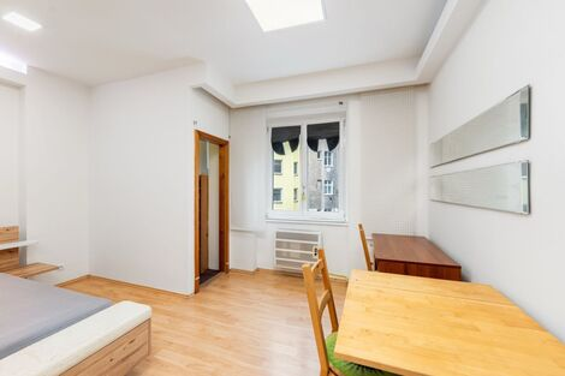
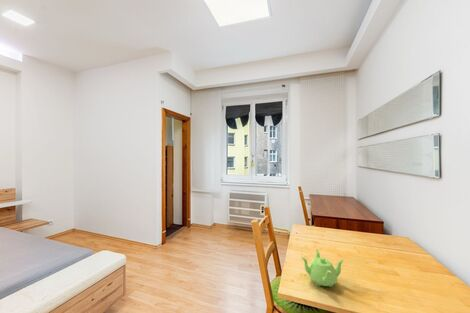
+ teapot (322, 270)
